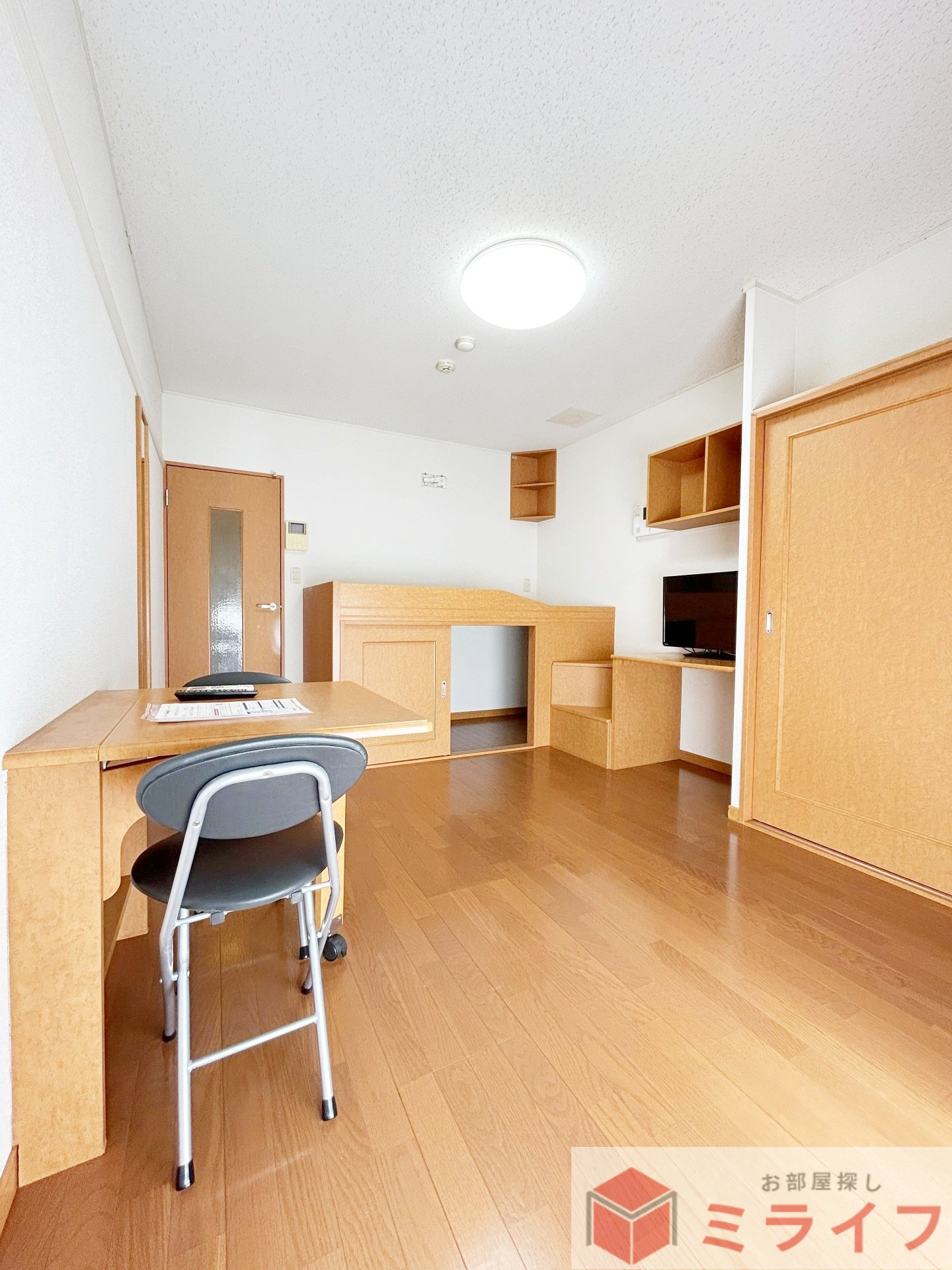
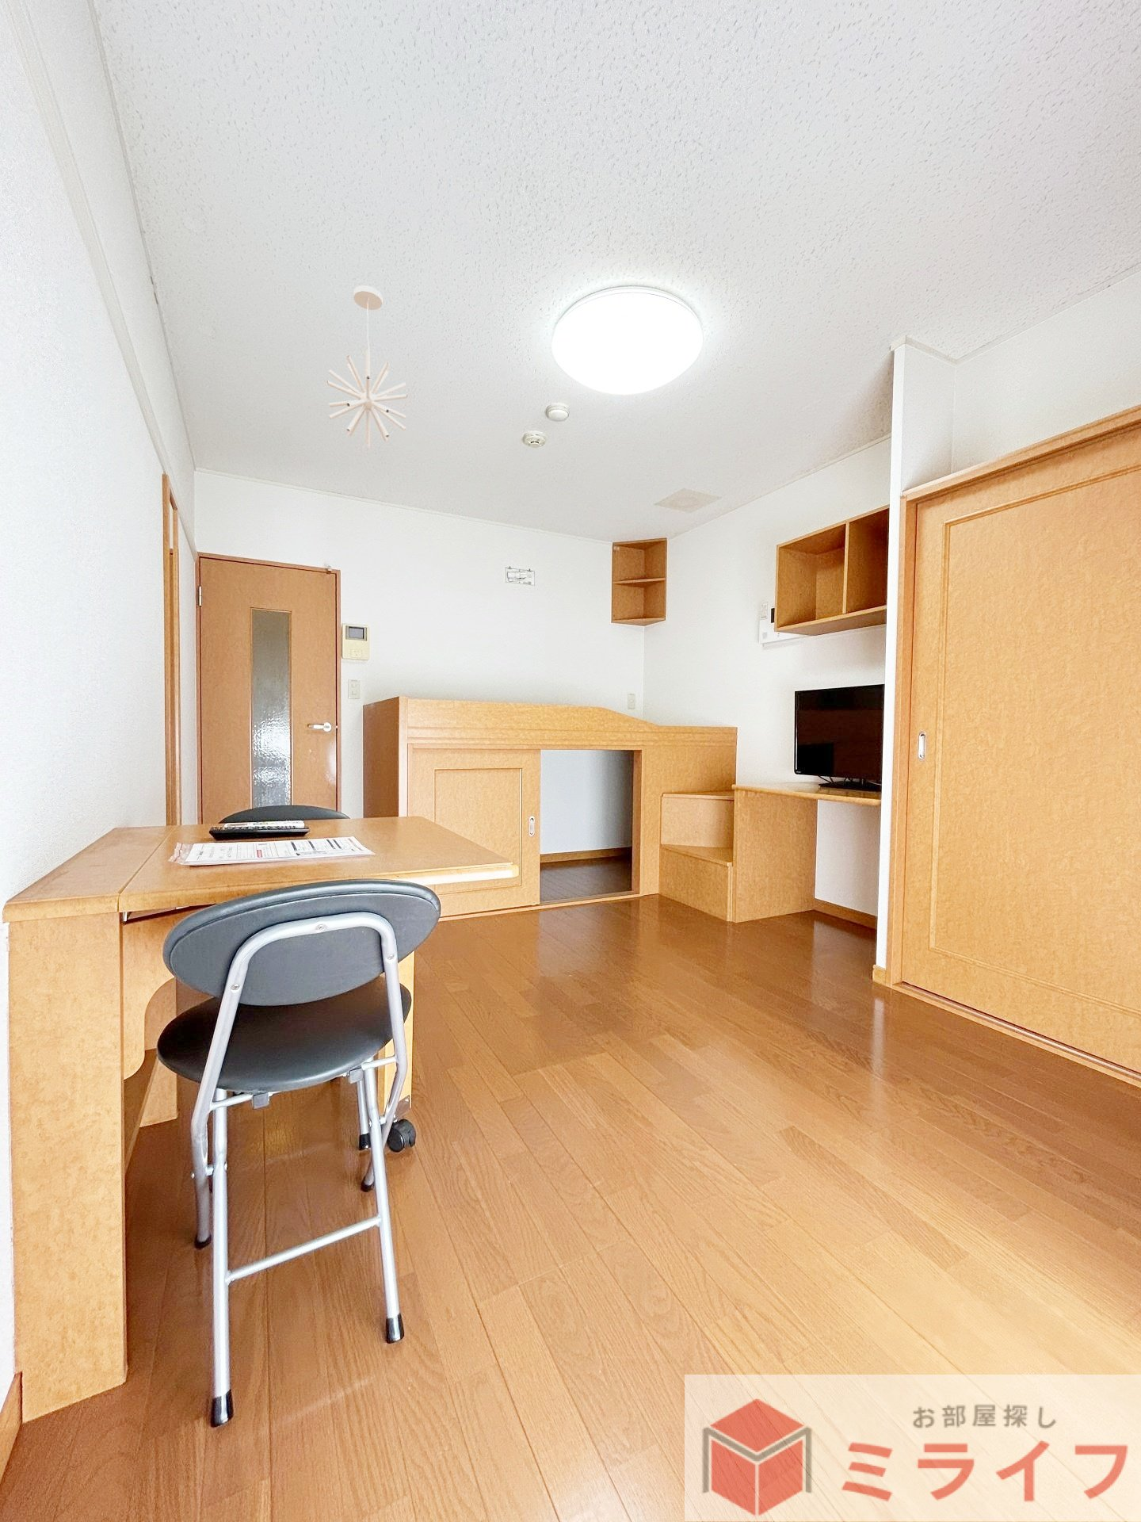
+ pendant light (368, 367)
